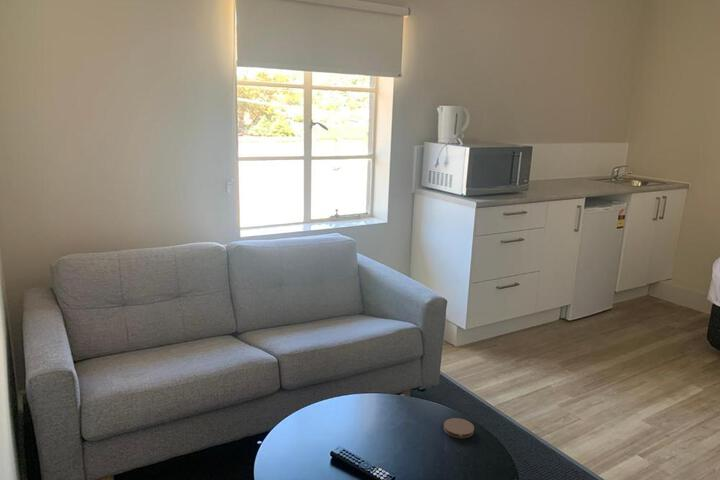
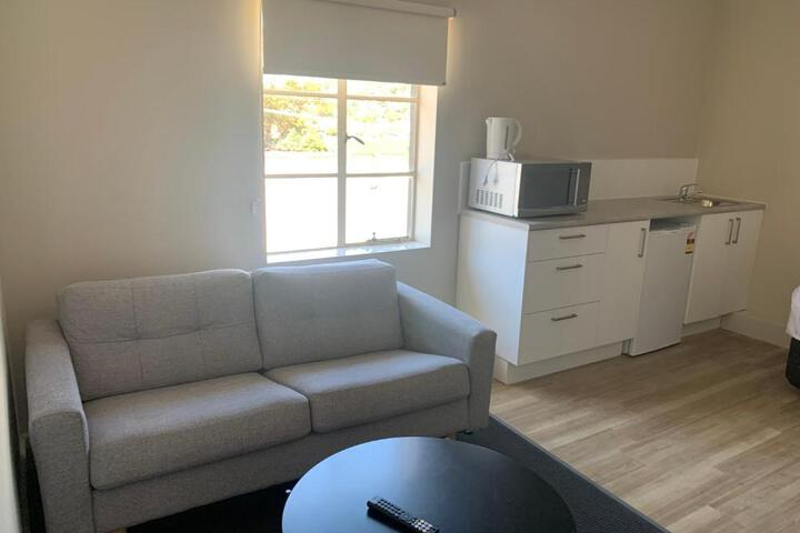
- coaster (458, 427)
